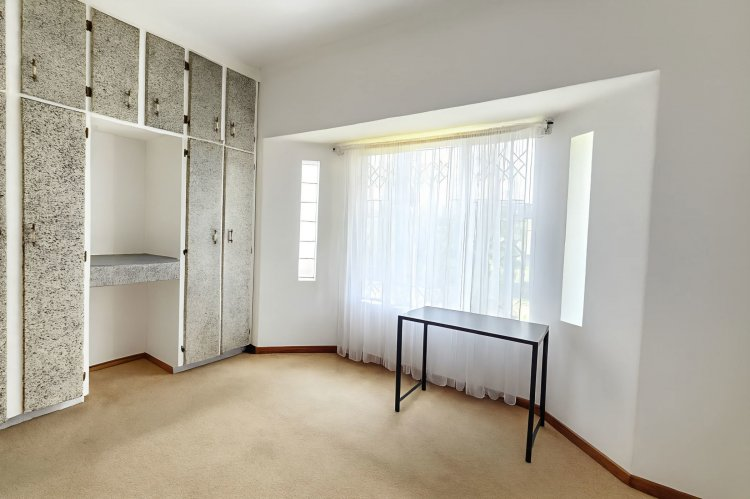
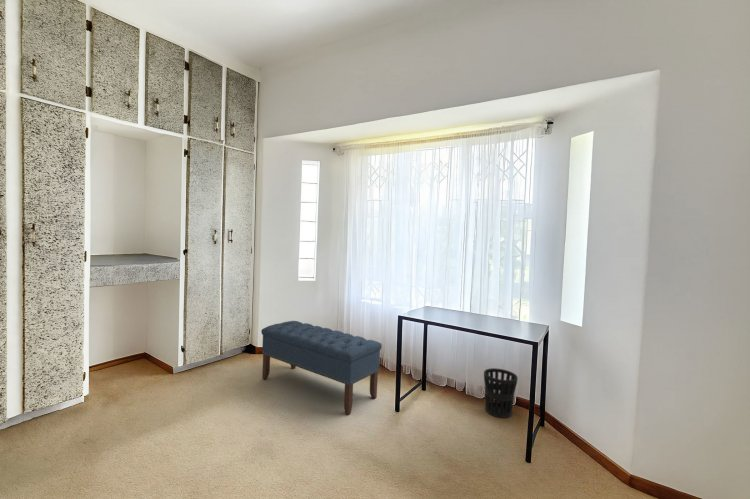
+ wastebasket (498, 392)
+ bench (318, 359)
